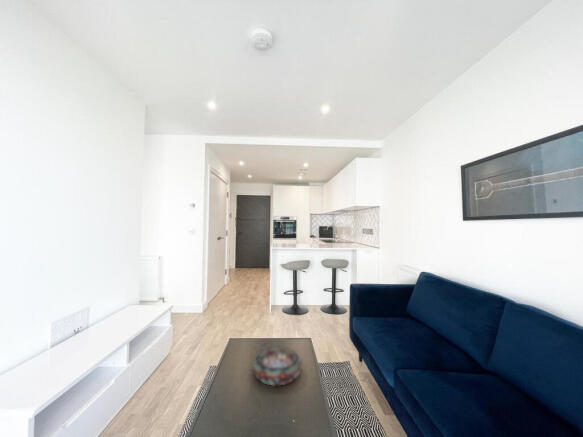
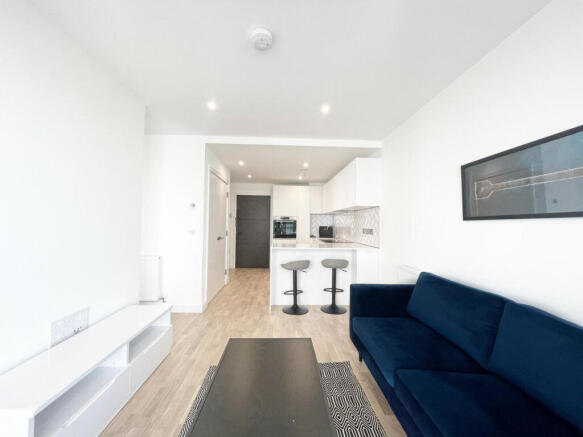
- decorative bowl (277, 364)
